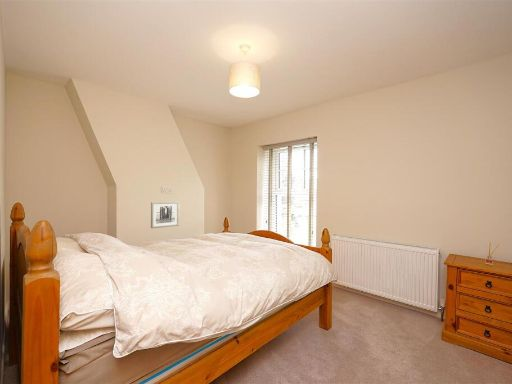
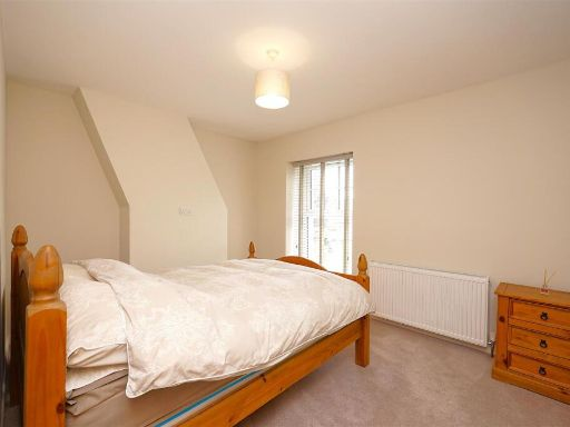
- wall art (165, 214)
